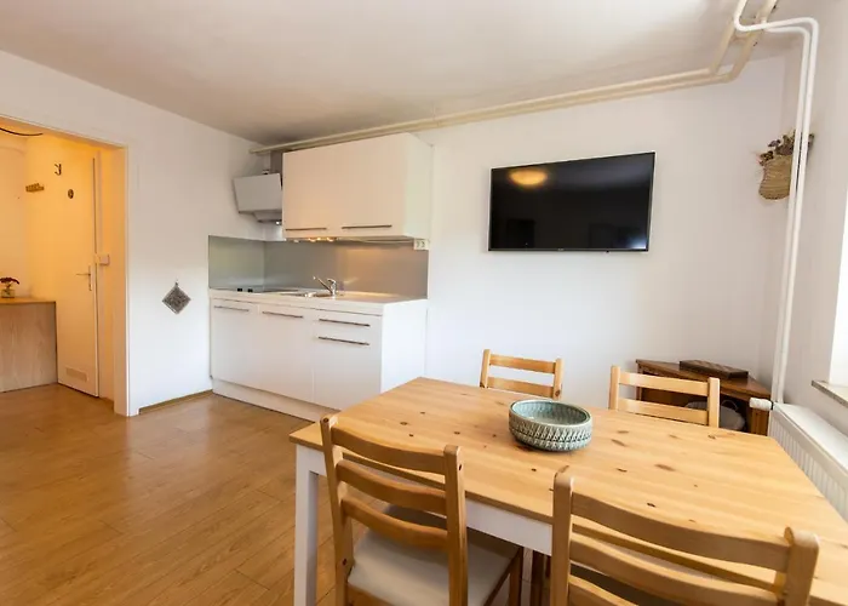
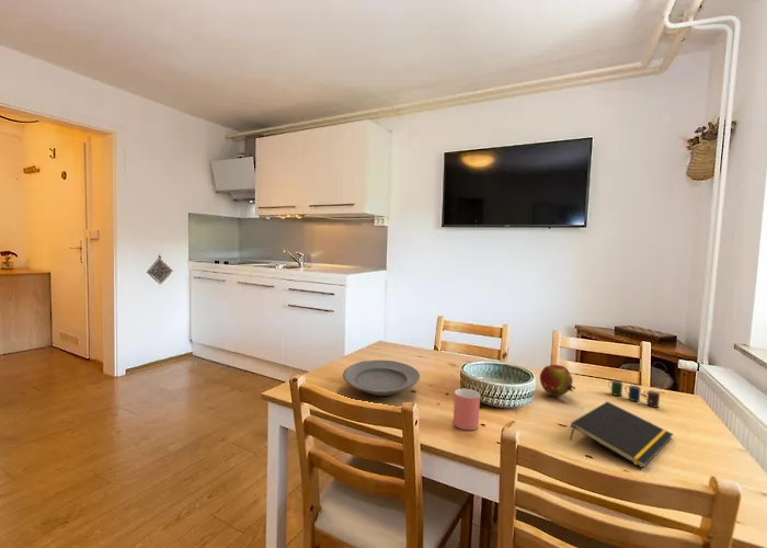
+ cup (468, 407)
+ fruit (558, 380)
+ cup (632, 388)
+ plate (380, 380)
+ notepad (622, 430)
